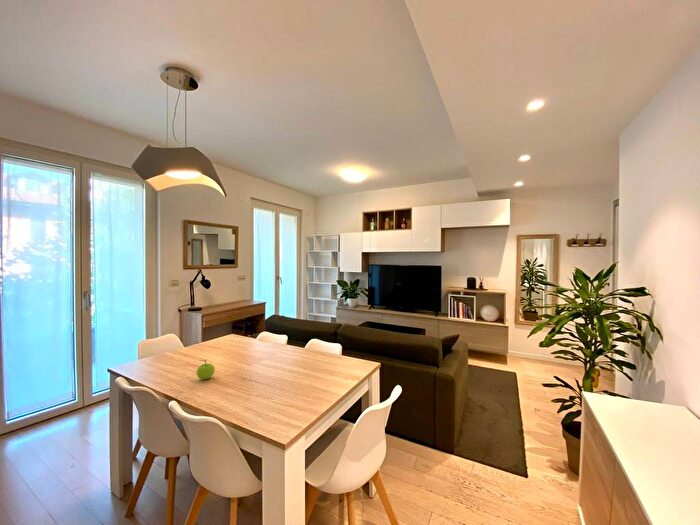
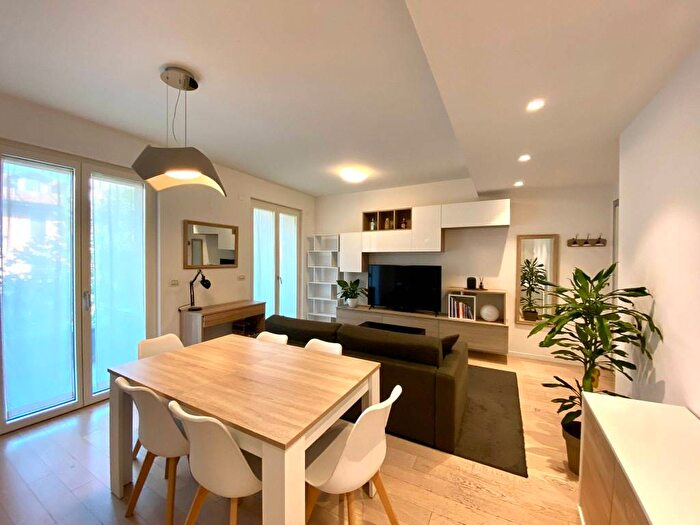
- fruit (204, 368)
